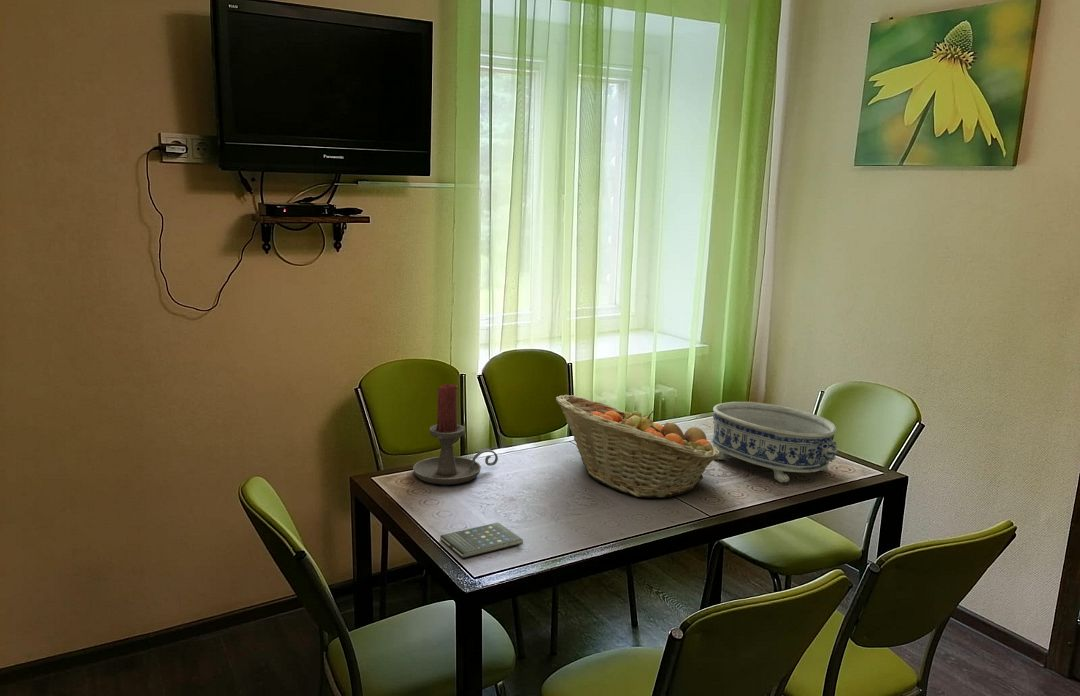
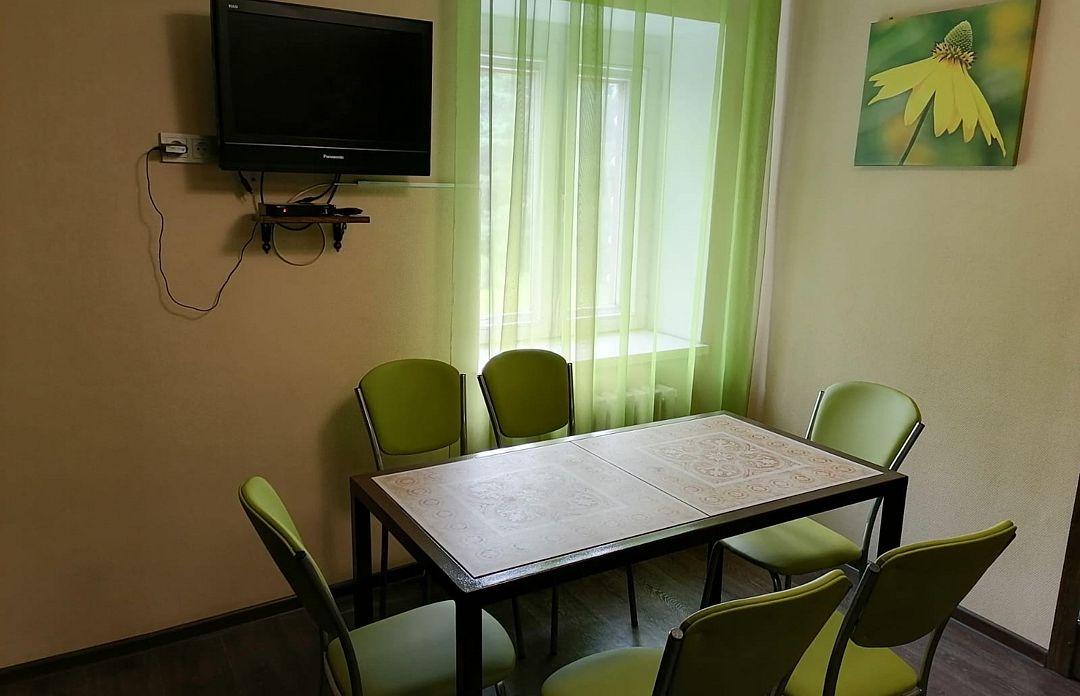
- decorative bowl (770, 439)
- smartphone (481, 539)
- candle holder (457, 428)
- fruit basket (634, 438)
